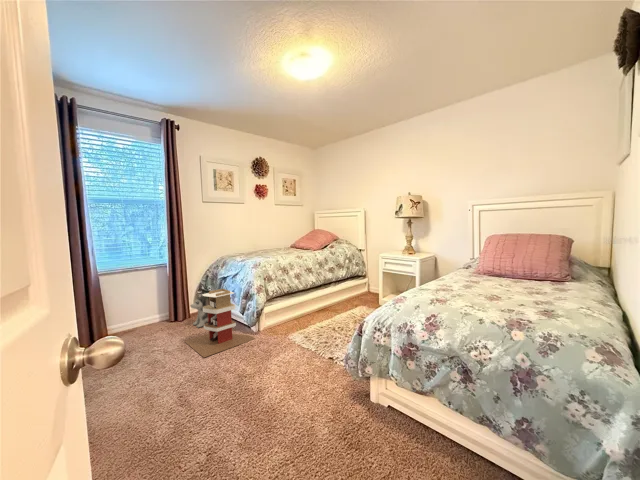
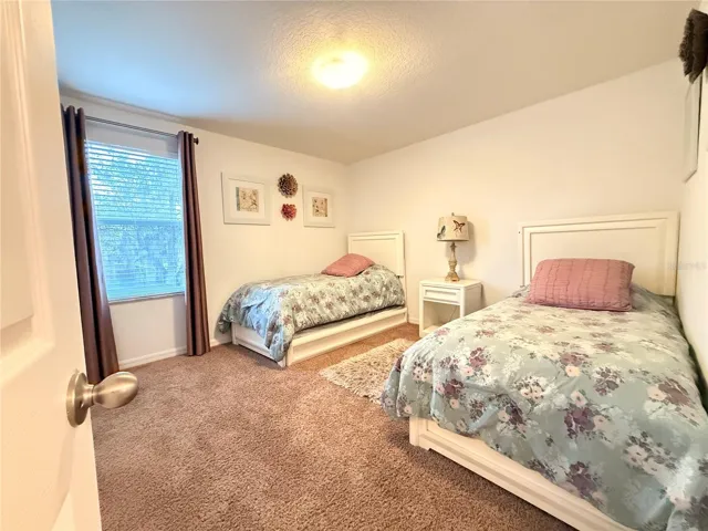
- plush toy (206, 305)
- toy house (219, 315)
